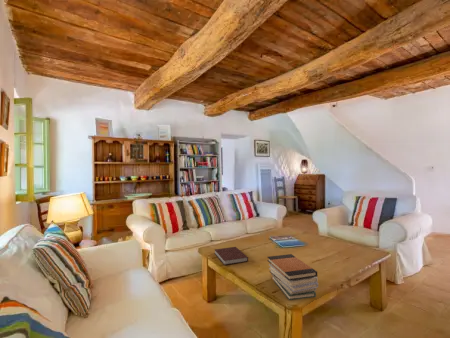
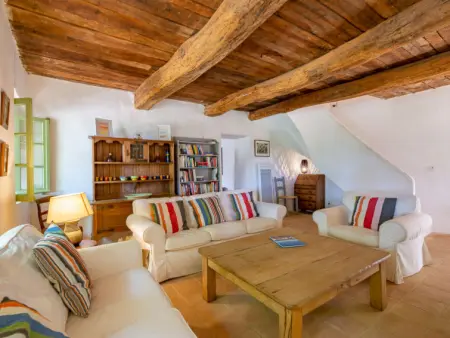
- notebook (230, 255)
- book stack (291, 275)
